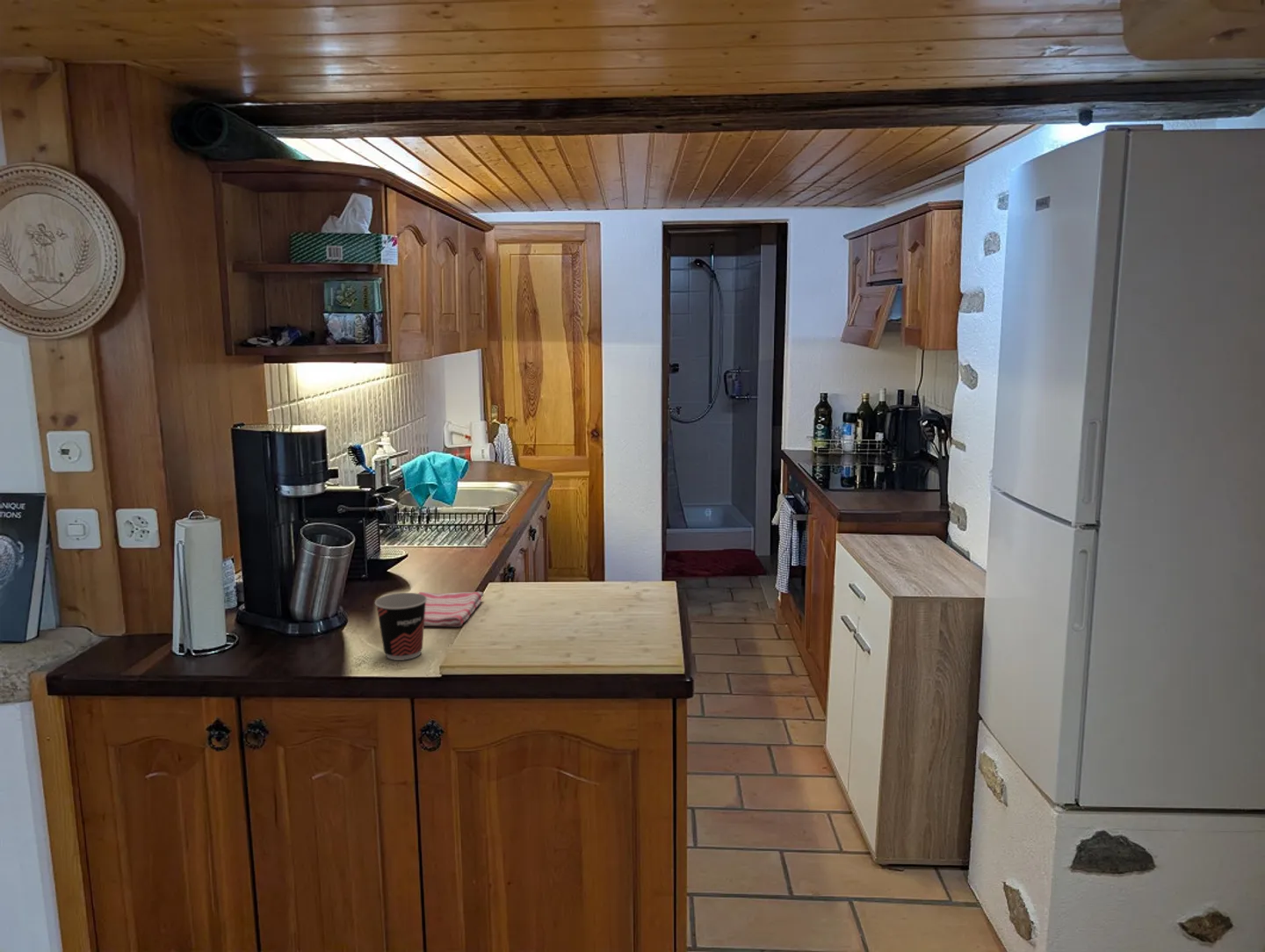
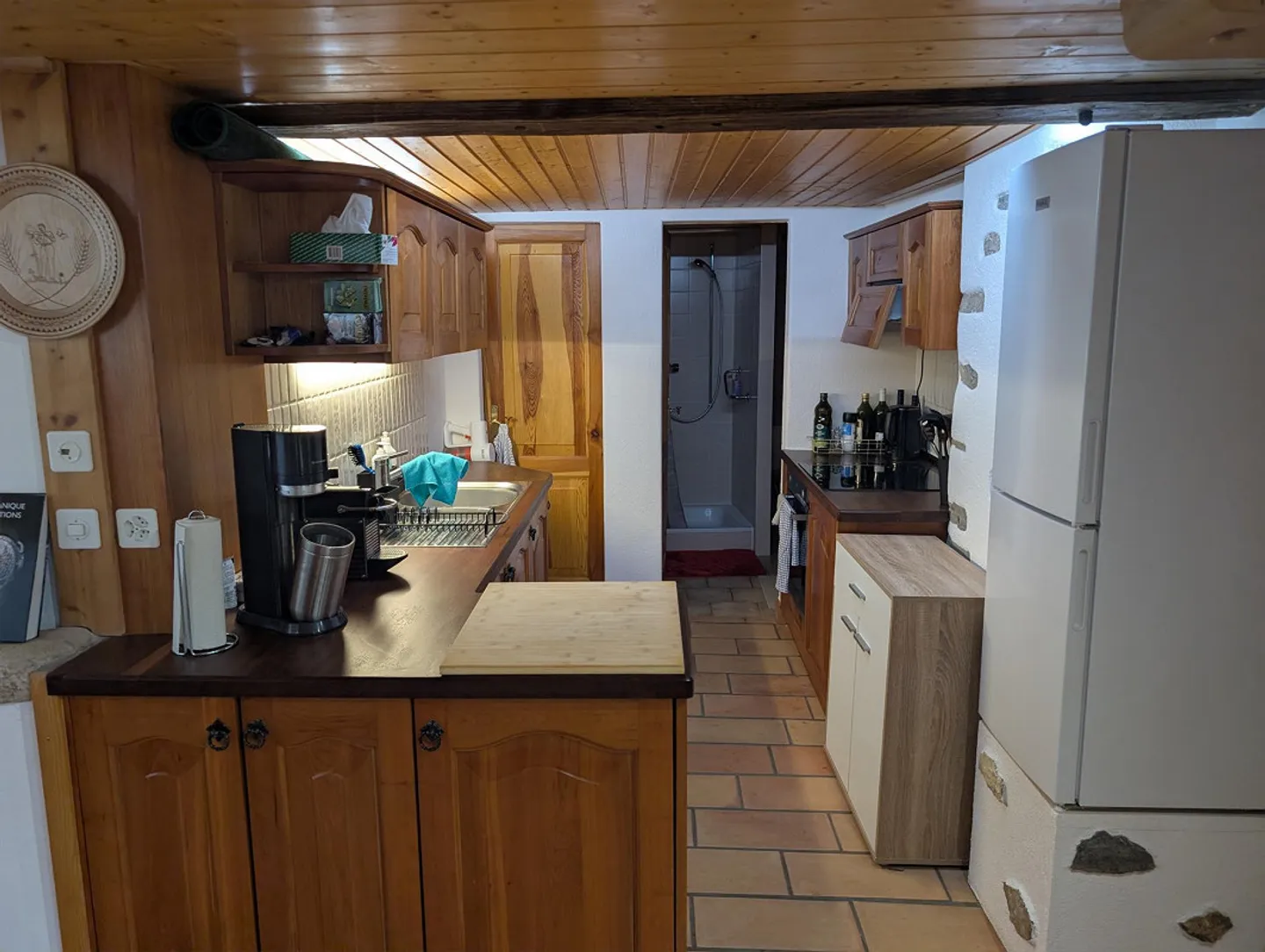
- cup (401, 627)
- dish towel (440, 605)
